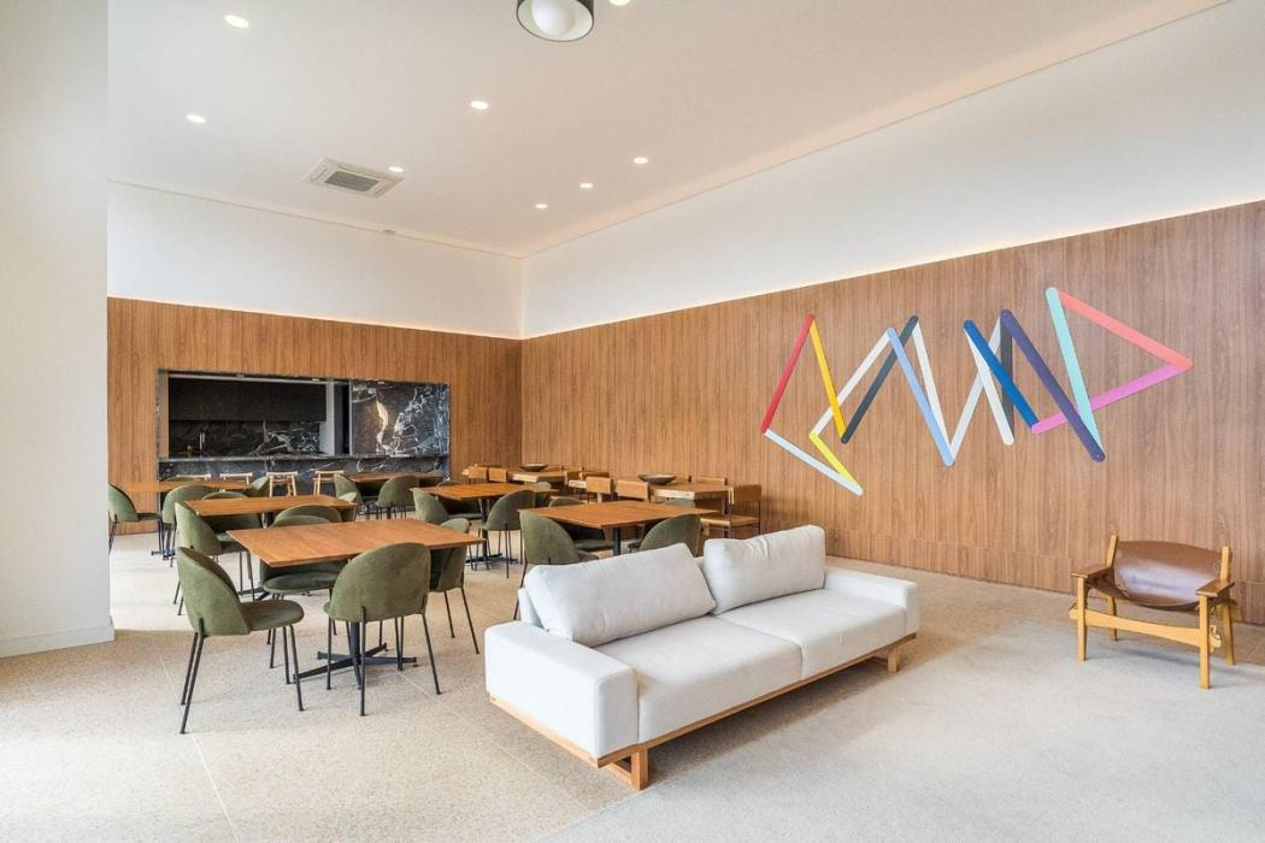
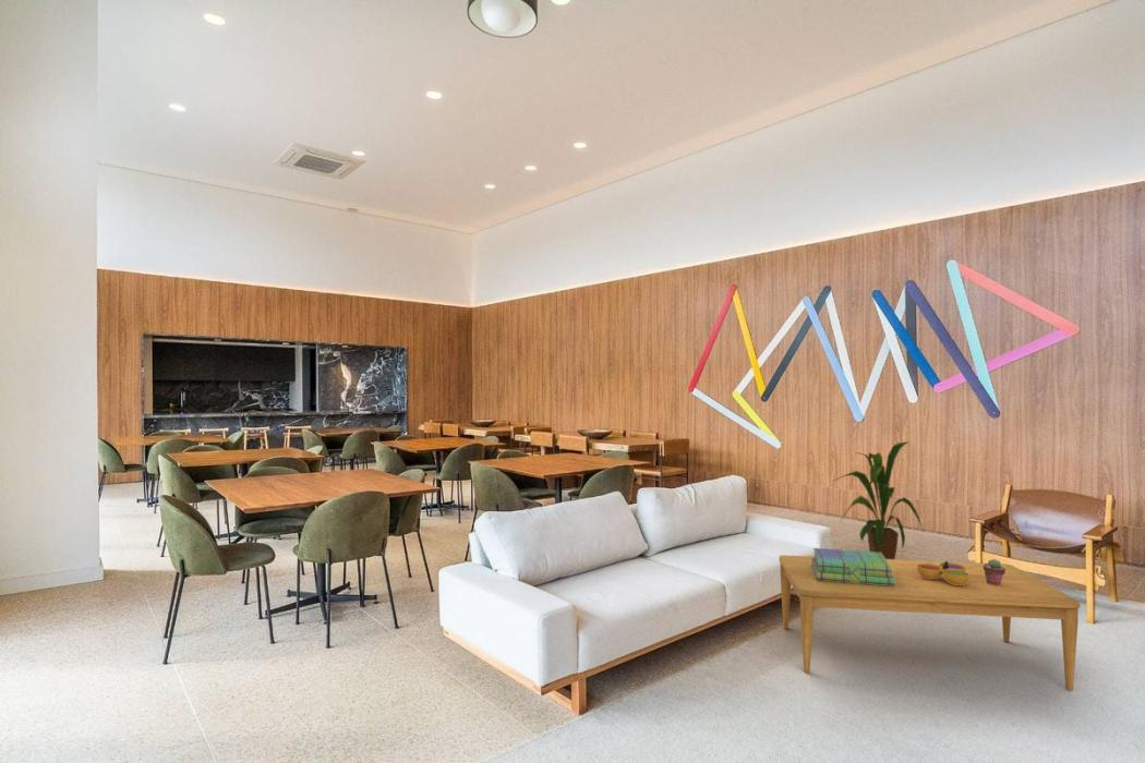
+ stack of books (849, 566)
+ potted succulent (993, 570)
+ coffee table (912, 611)
+ house plant (869, 502)
+ decorative bowl (941, 569)
